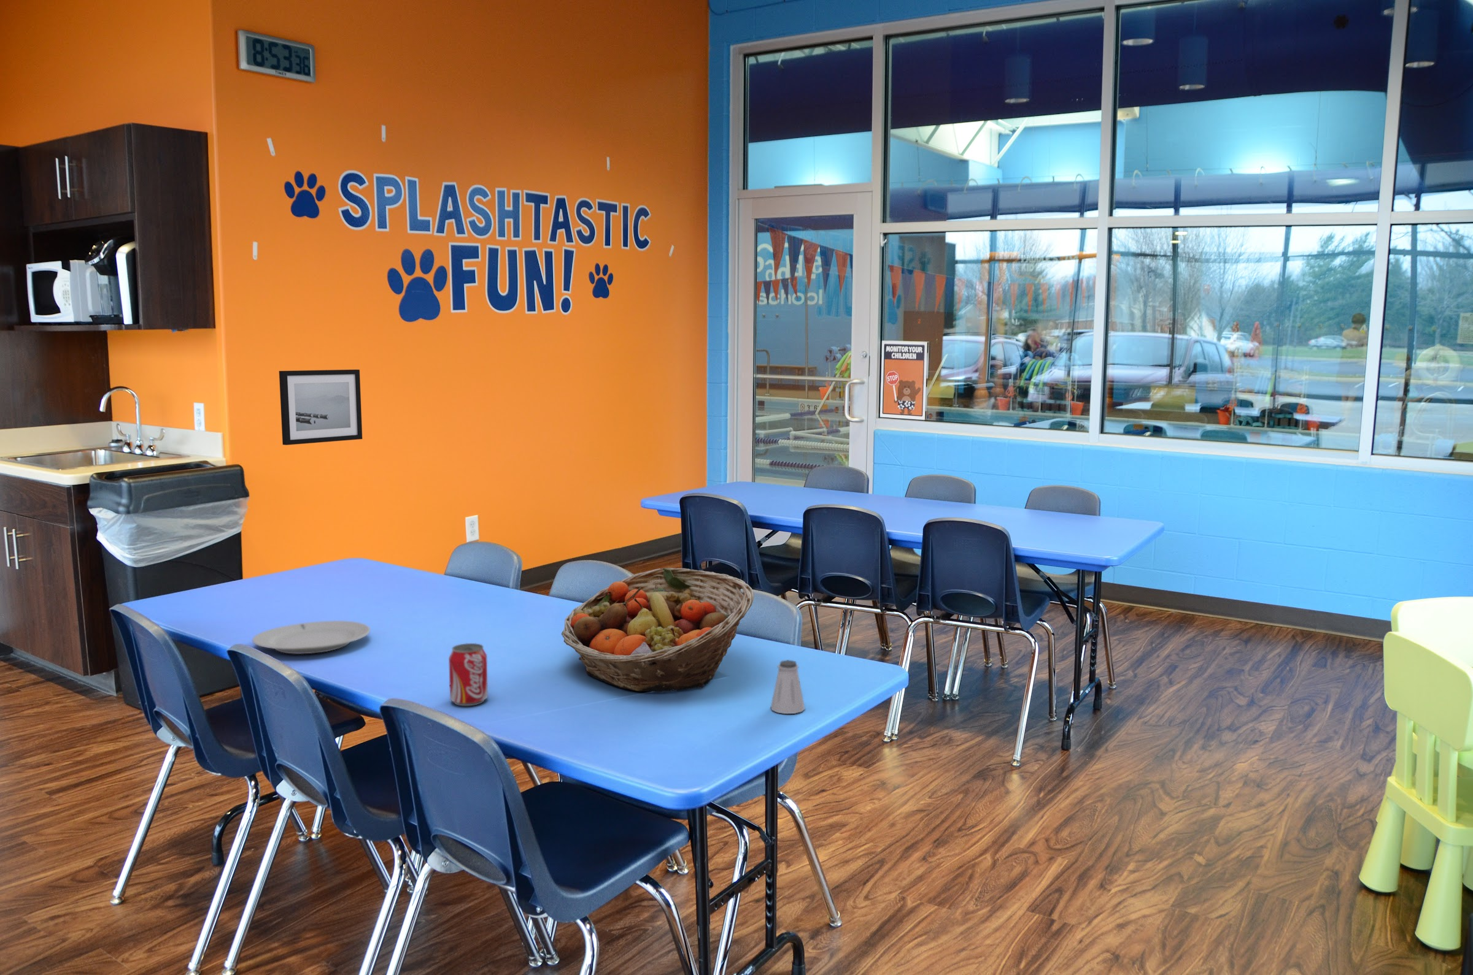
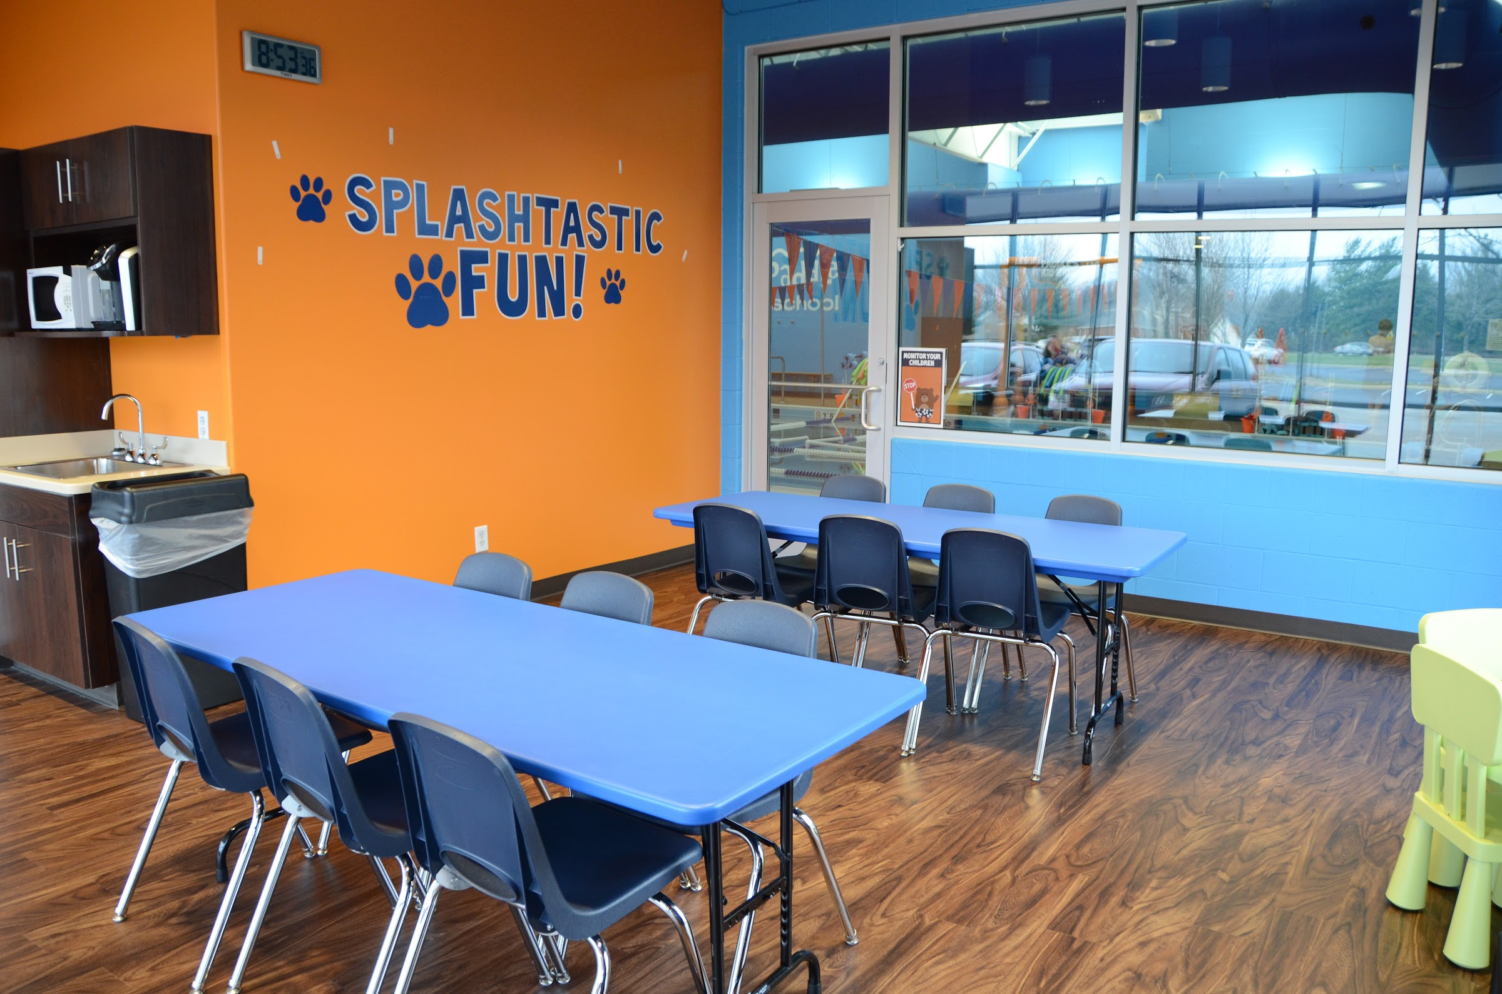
- beverage can (468, 674)
- fruit basket (658, 627)
- saltshaker (787, 684)
- chinaware (311, 639)
- wall art (321, 406)
